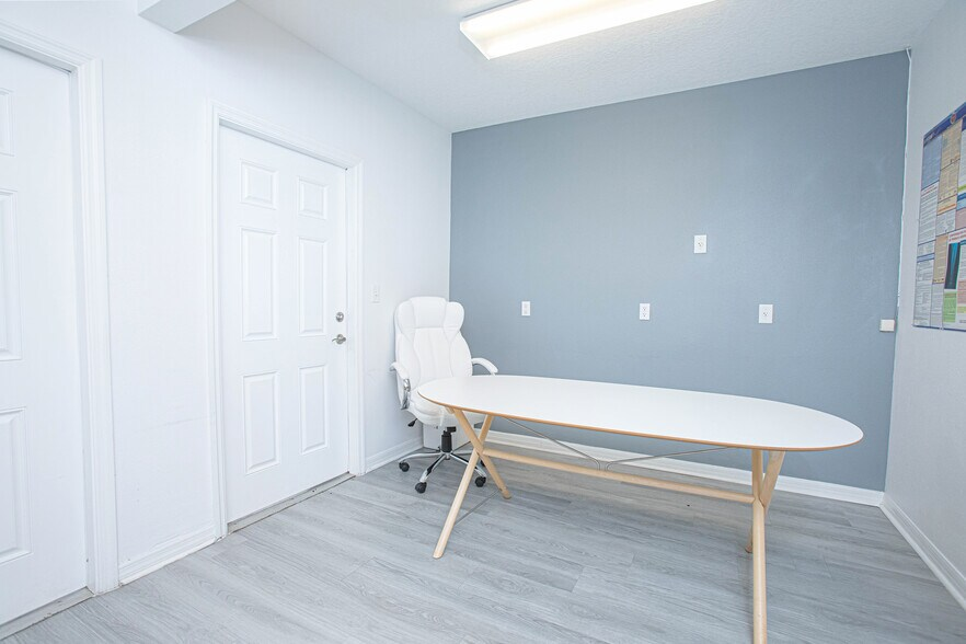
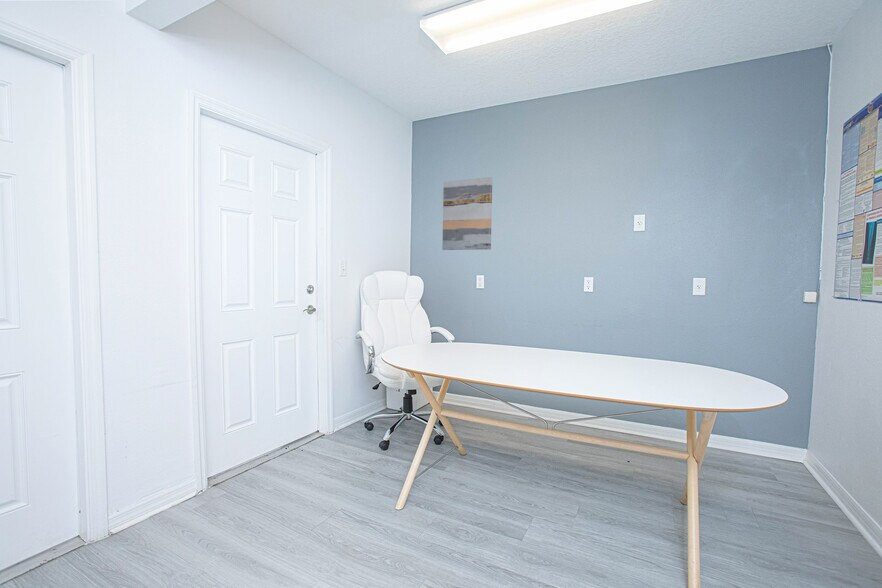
+ wall art (466, 215)
